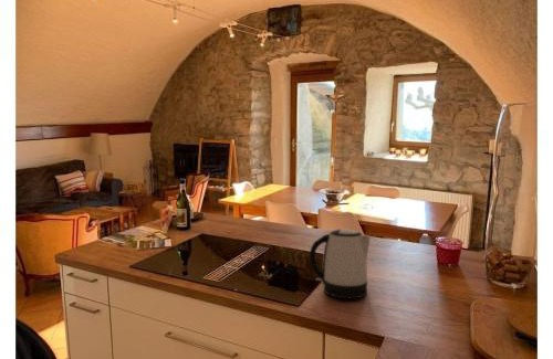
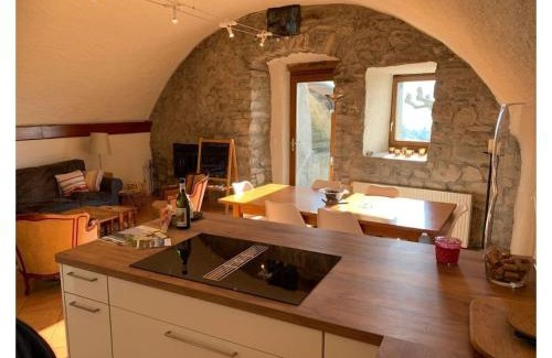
- kettle (338, 260)
